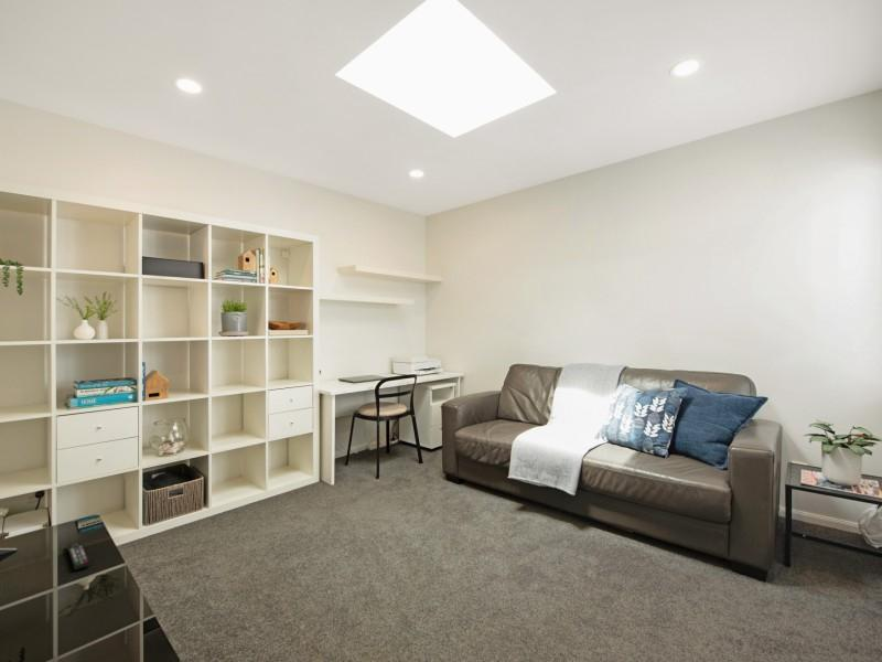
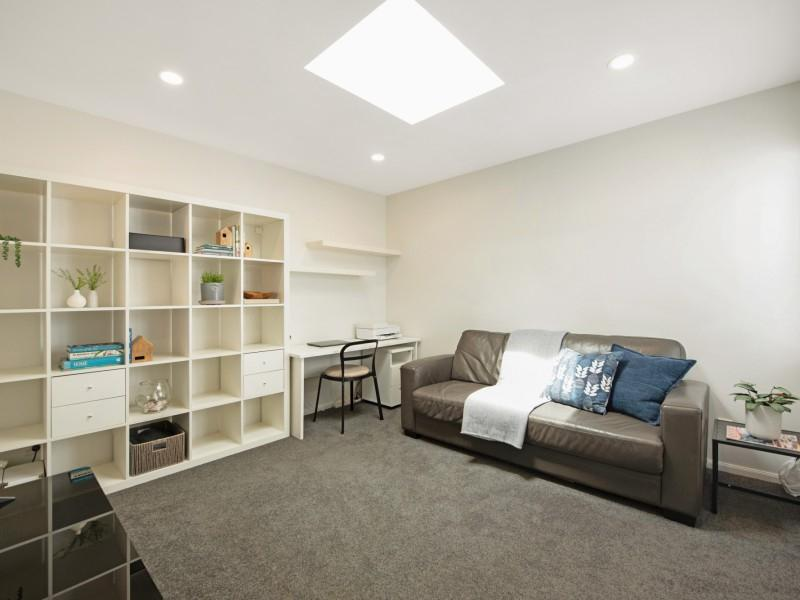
- remote control (77, 554)
